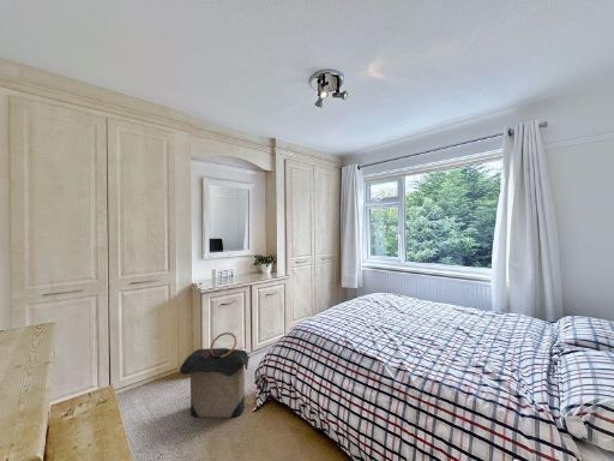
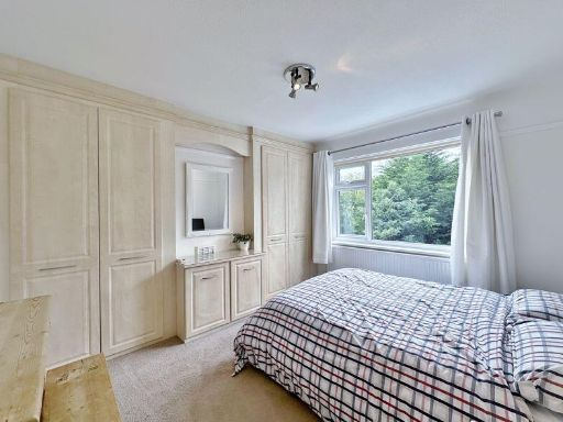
- laundry hamper (216, 373)
